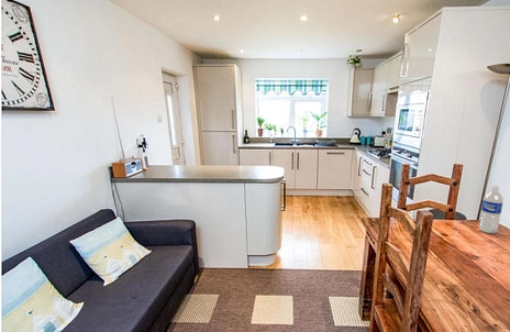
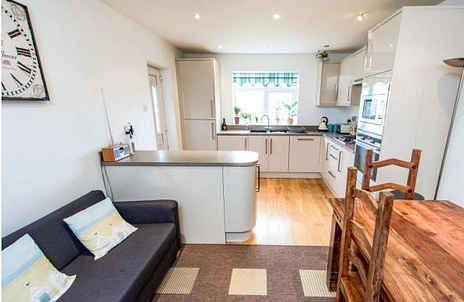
- water bottle (491, 209)
